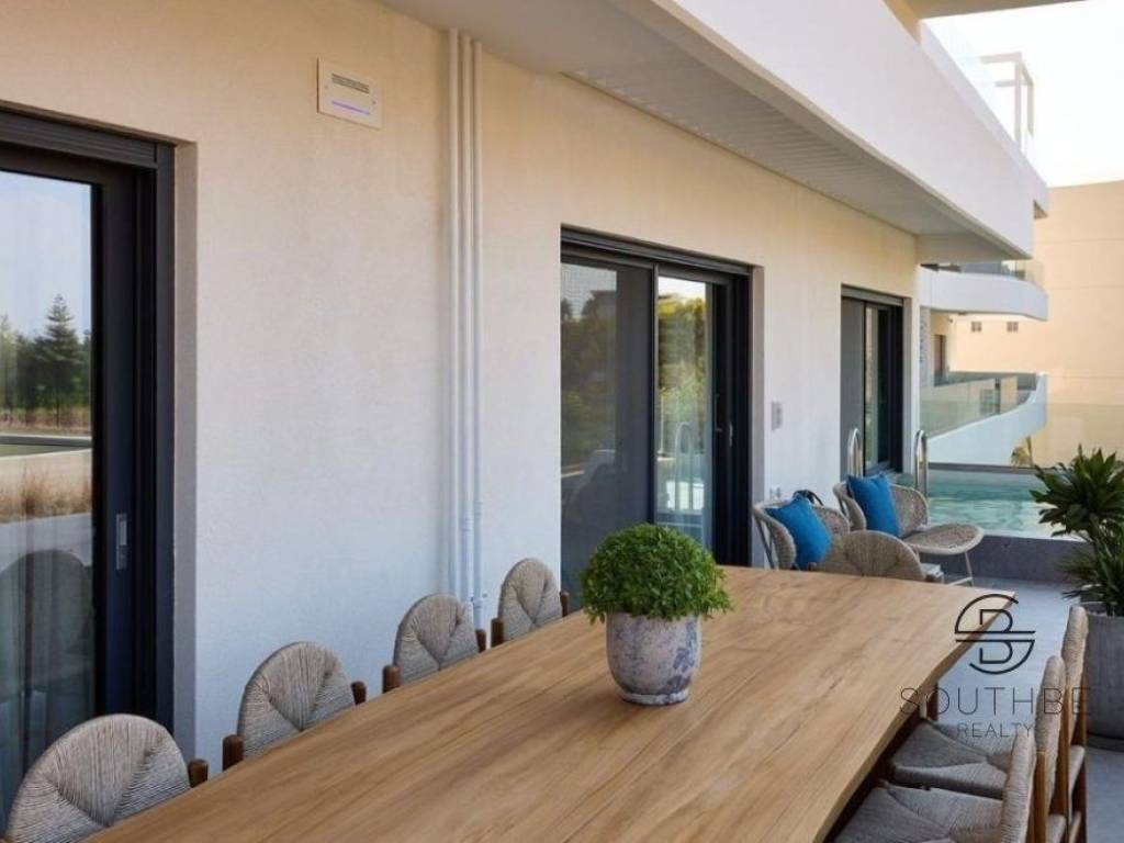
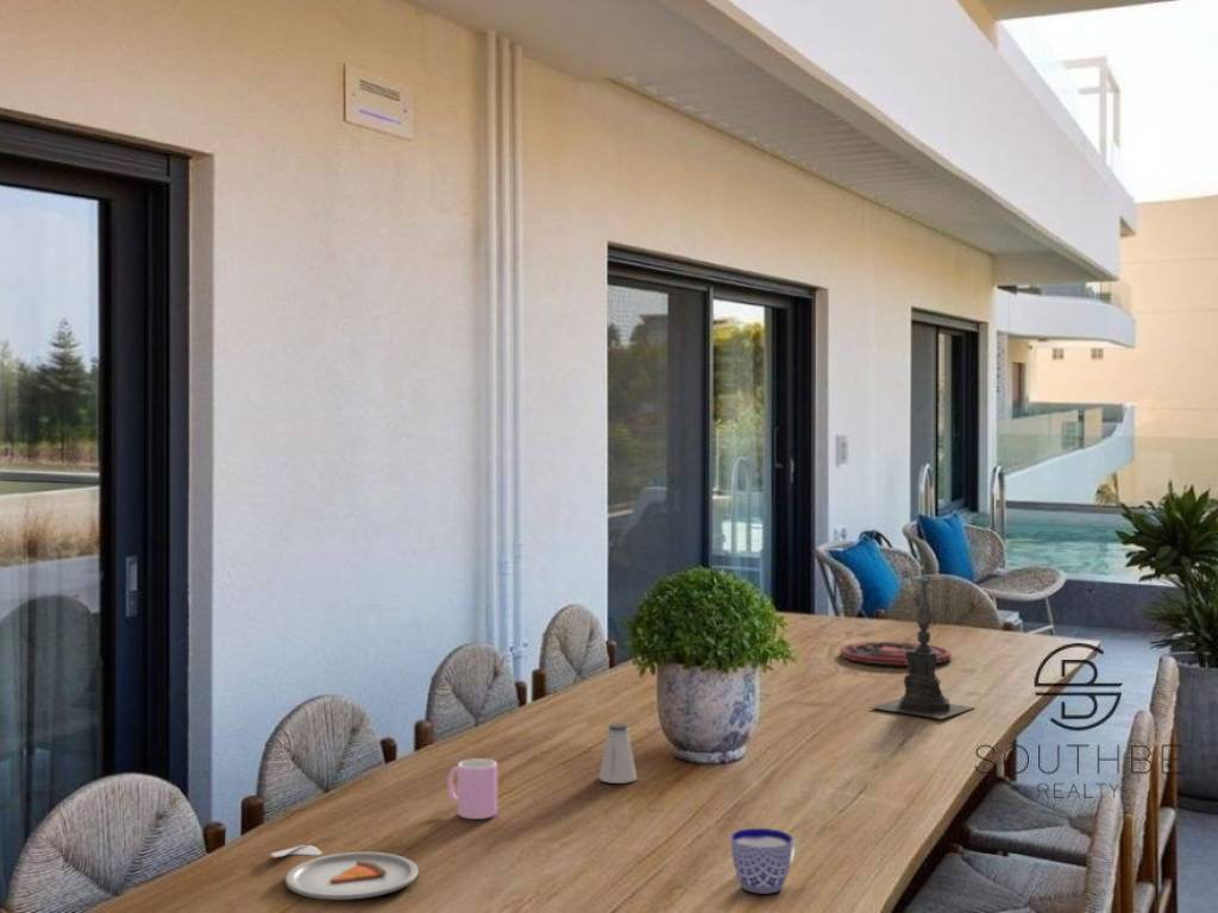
+ candle holder (922, 631)
+ dinner plate (338, 868)
+ cup (767, 860)
+ plate (894, 651)
+ cup (470, 787)
+ saltshaker (617, 751)
